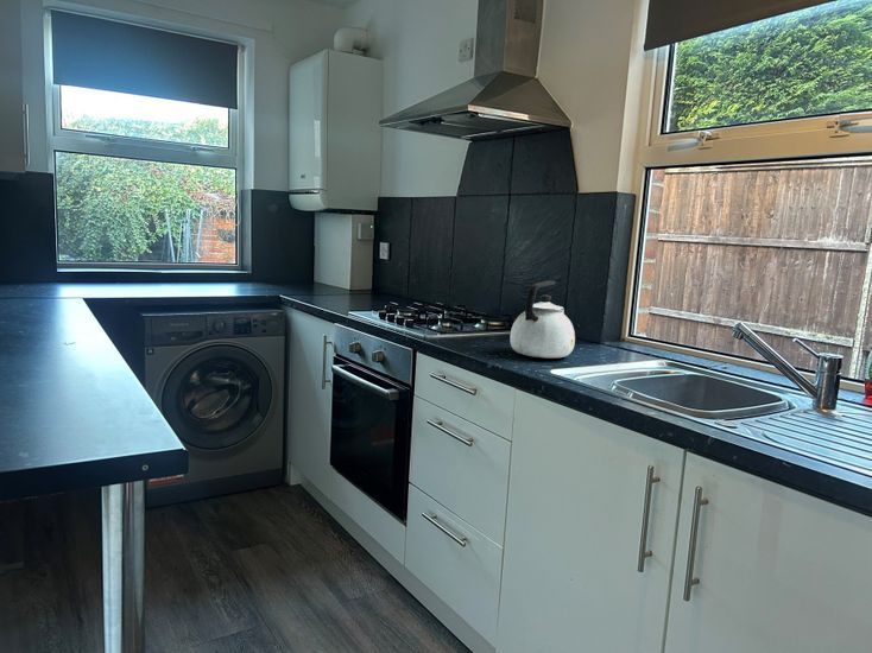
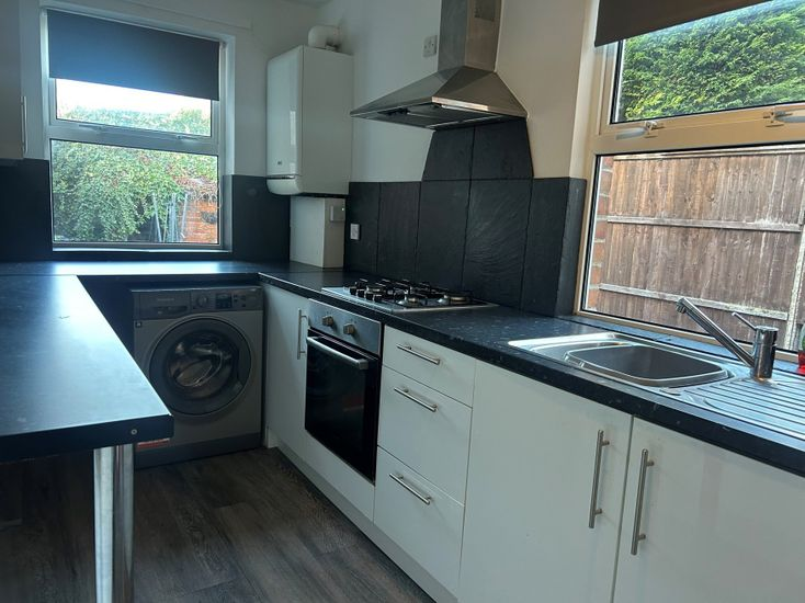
- kettle (544, 318)
